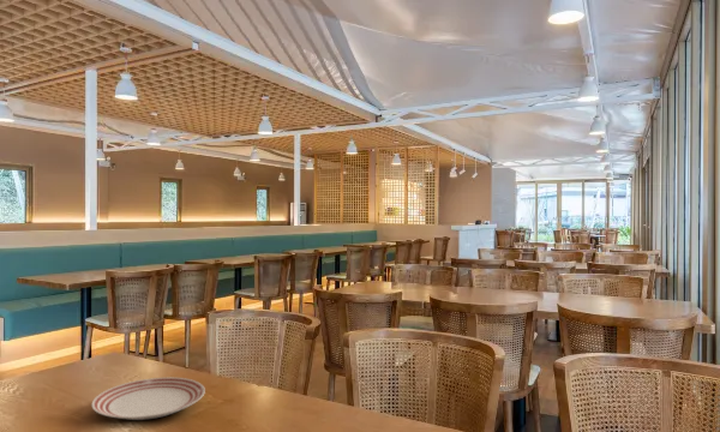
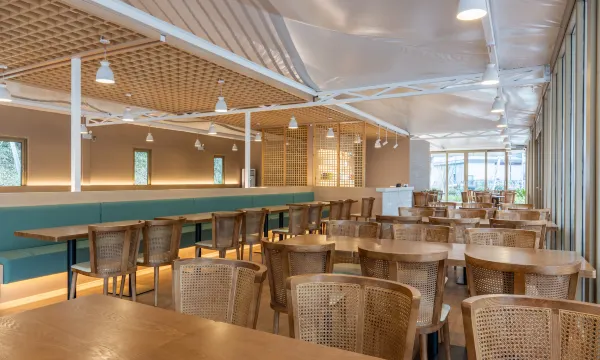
- dinner plate (150, 400)
